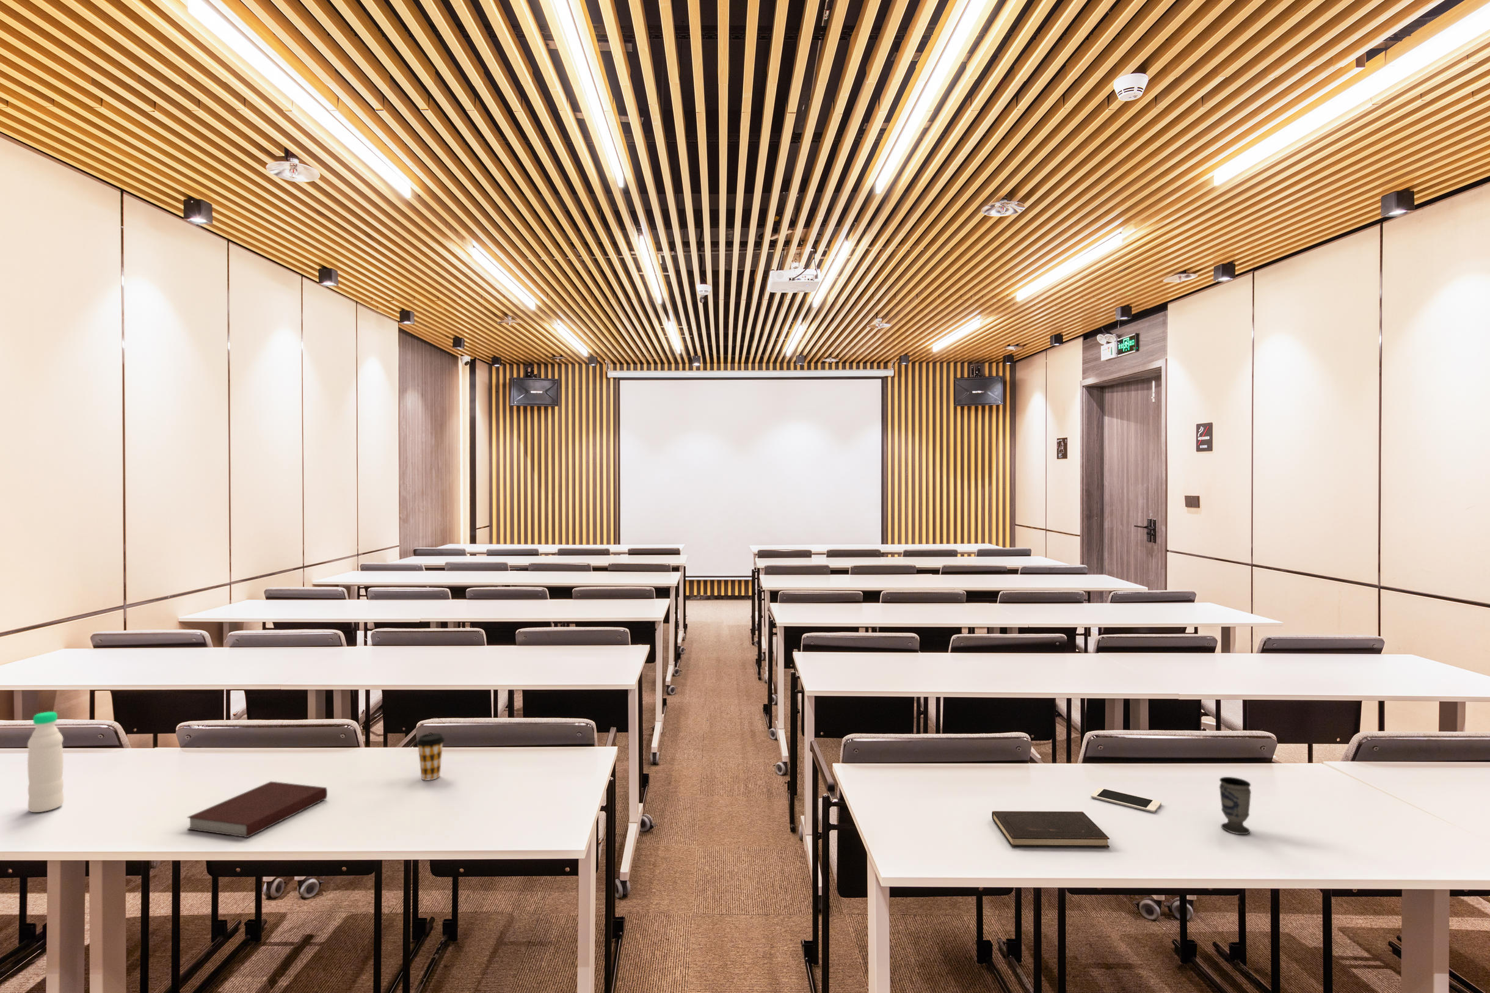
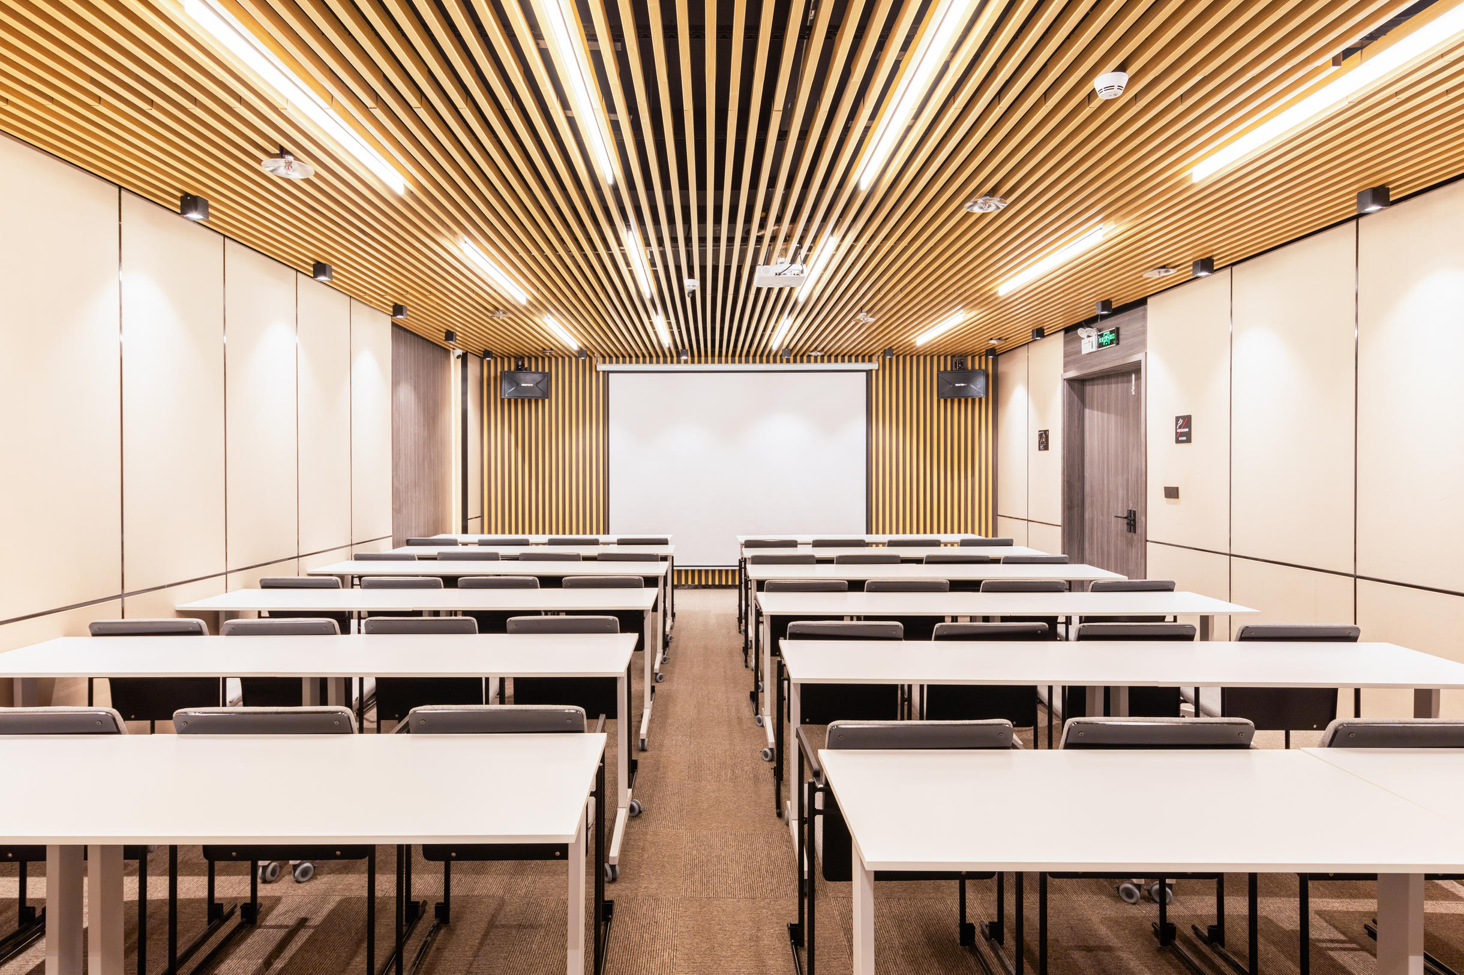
- cell phone (1126, 799)
- notebook (260, 807)
- water bottle (45, 760)
- coffee cup (431, 757)
- cup (1235, 805)
- hardcover book (1048, 828)
